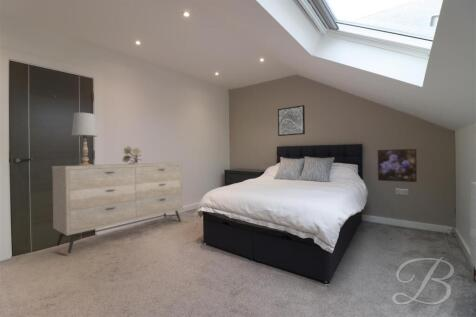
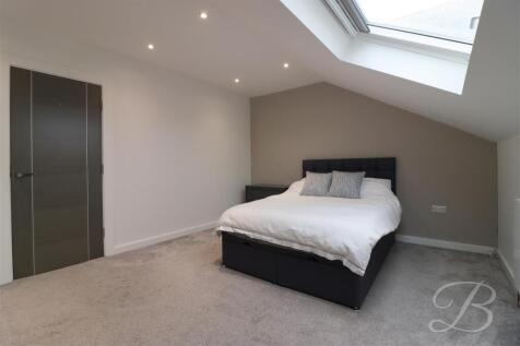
- dresser (127, 198)
- table lamp (84, 139)
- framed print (396, 165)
- wall art (290, 121)
- decorative sculpture (134, 155)
